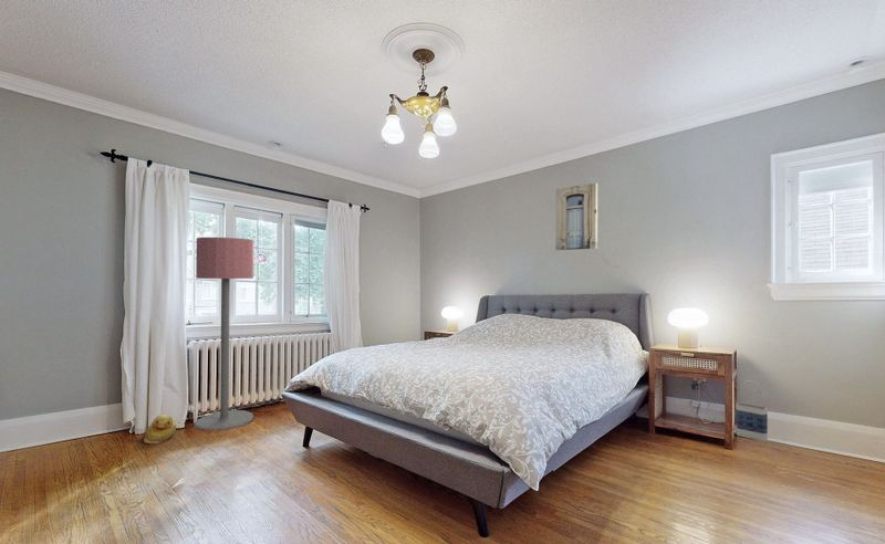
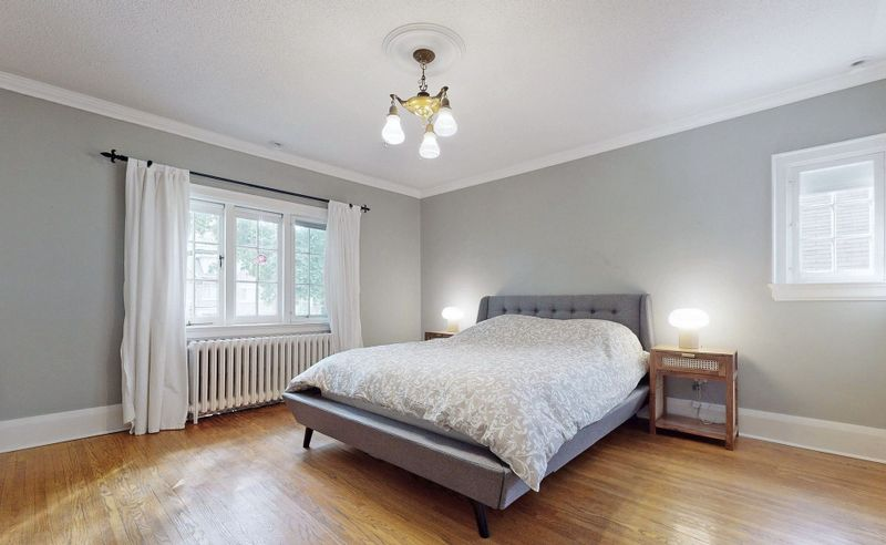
- rubber duck (159, 423)
- floor lamp (225, 329)
- wall art (575, 218)
- bag (751, 409)
